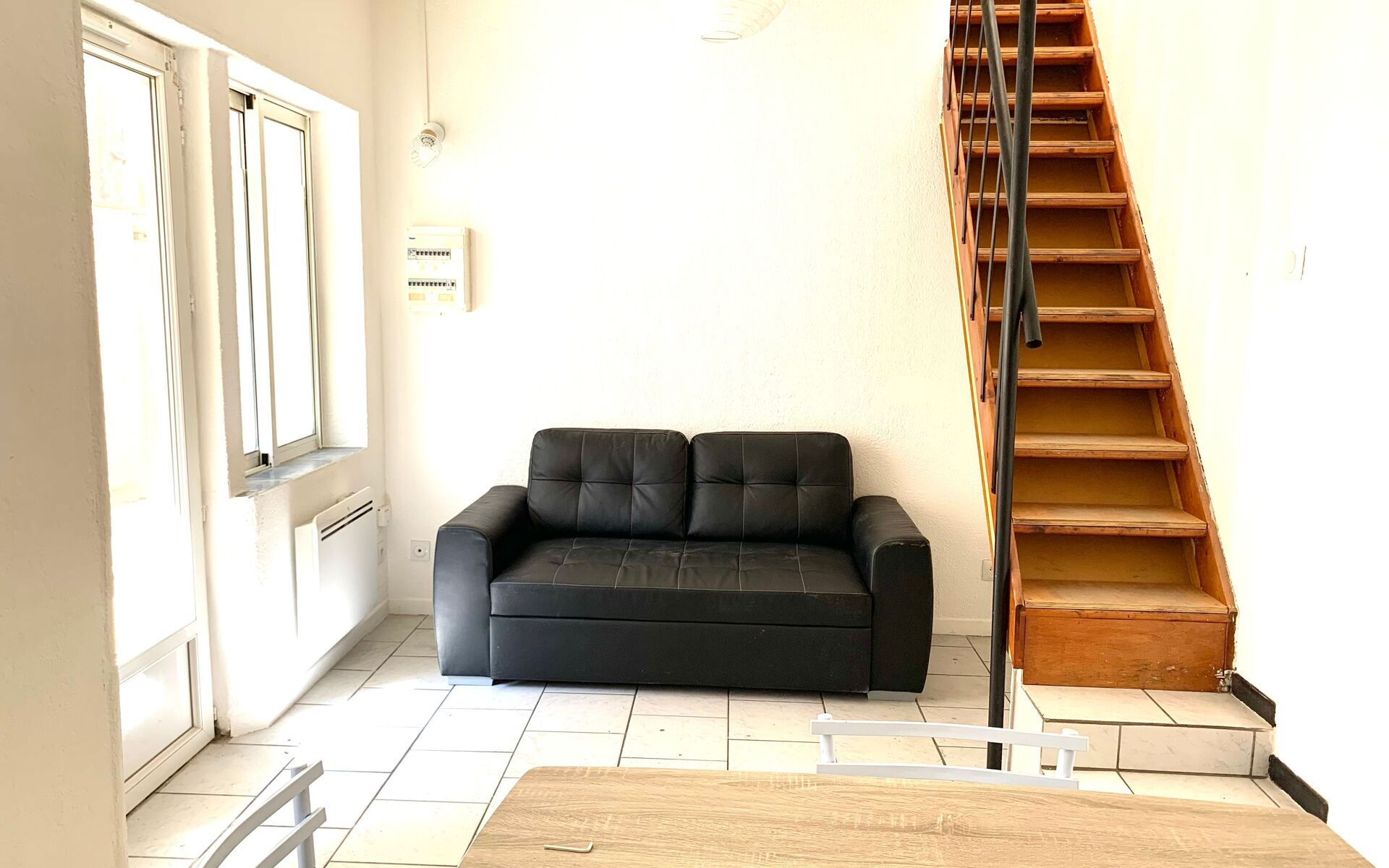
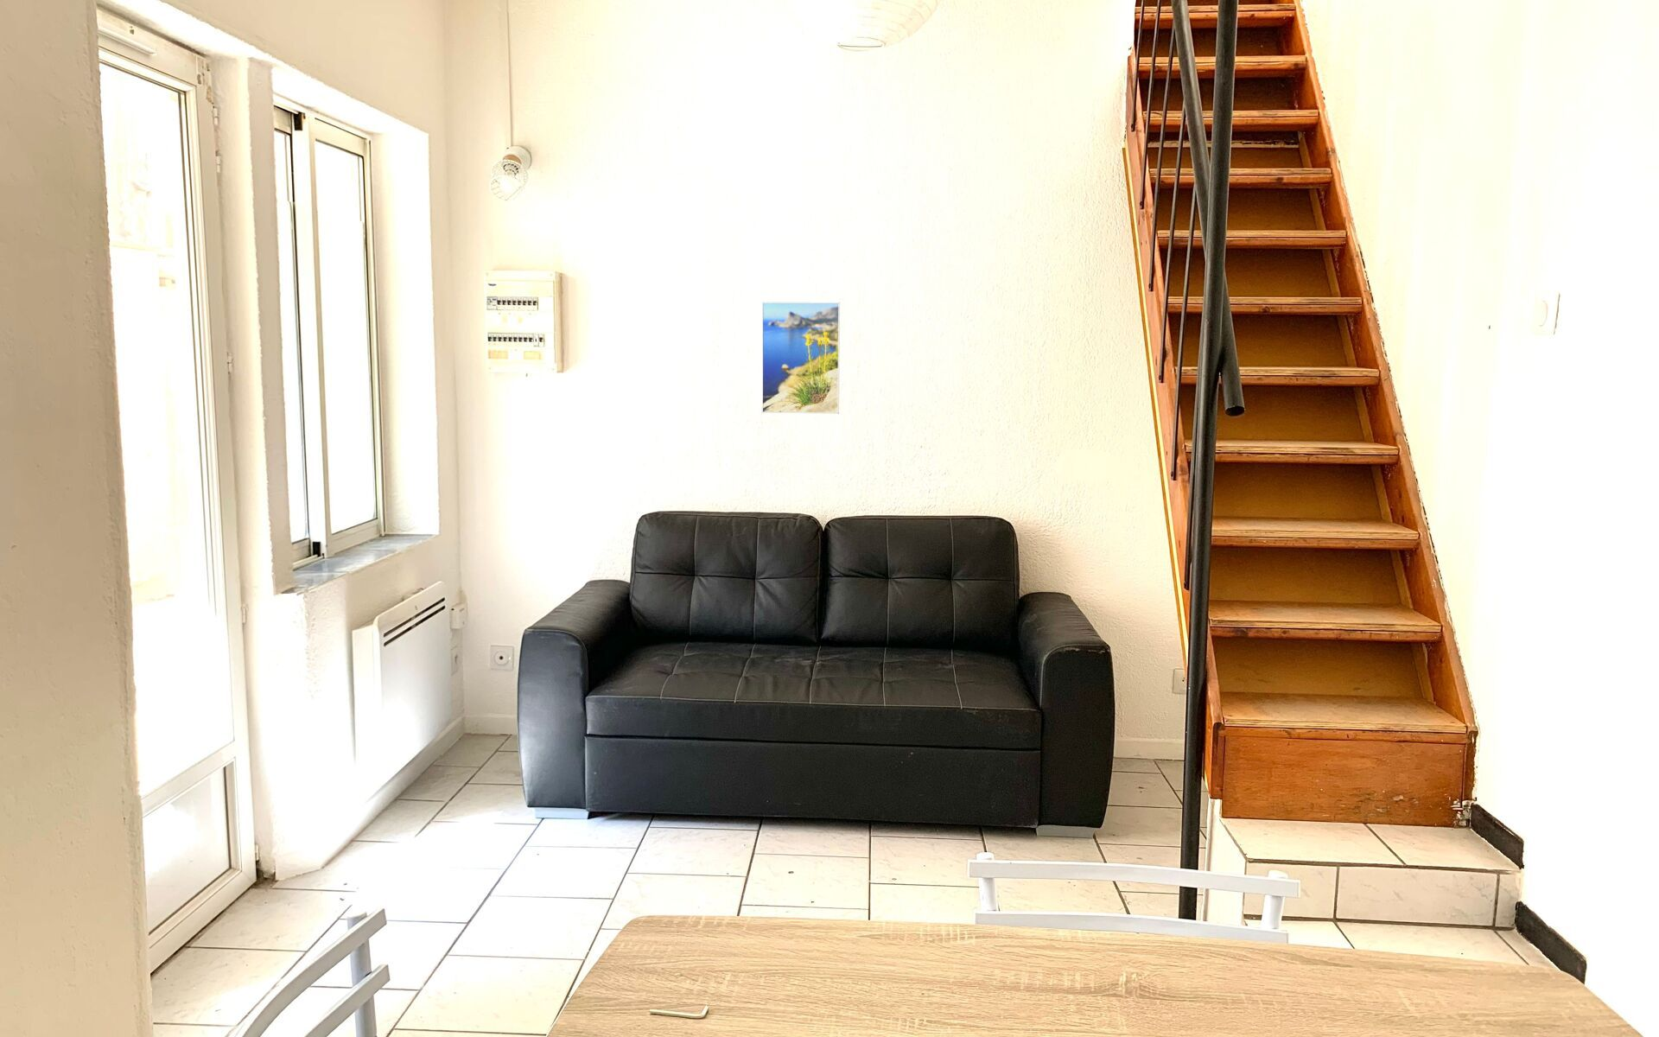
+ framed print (800, 357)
